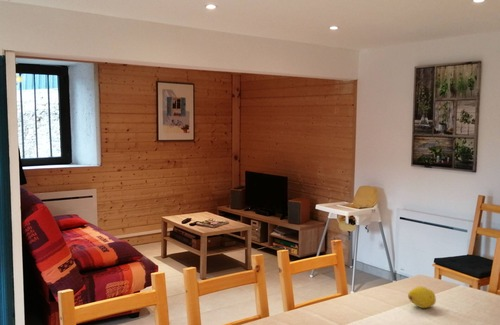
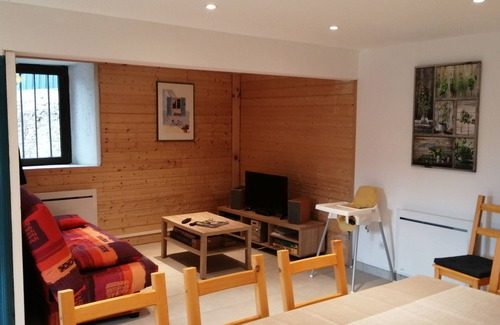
- fruit (420, 296)
